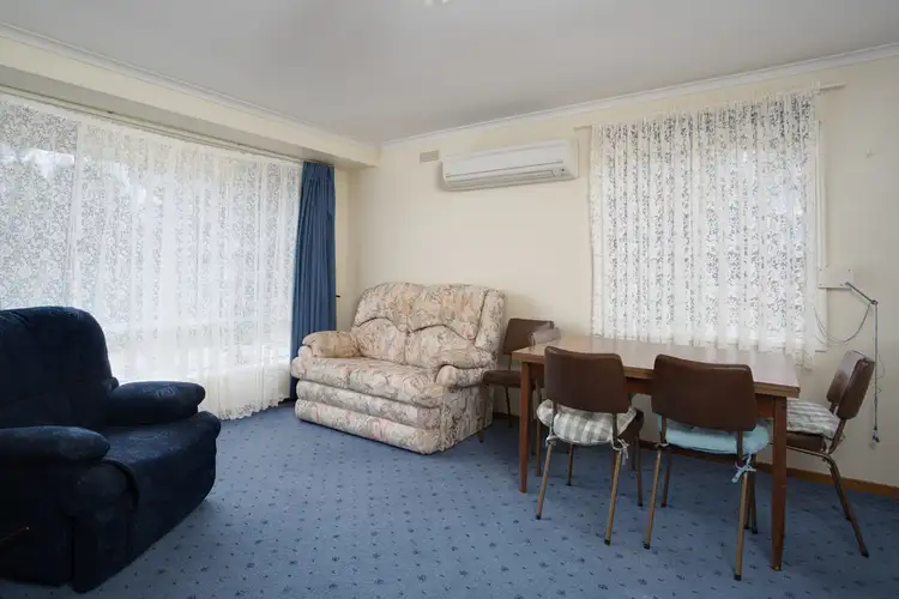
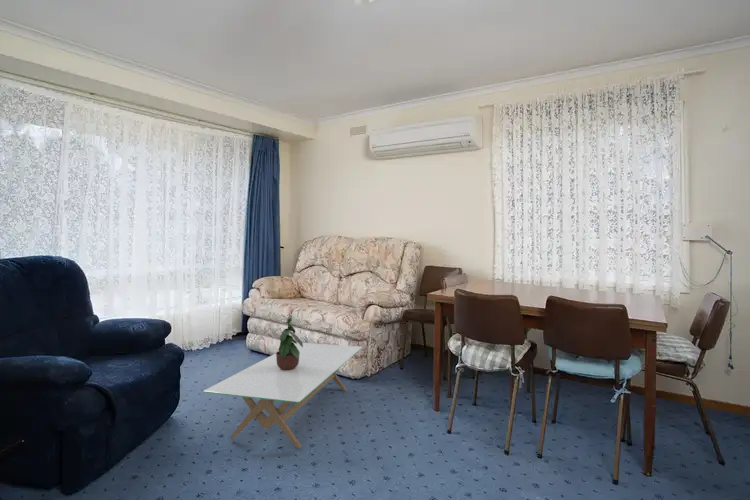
+ coffee table (297, 388)
+ potted plant (289, 341)
